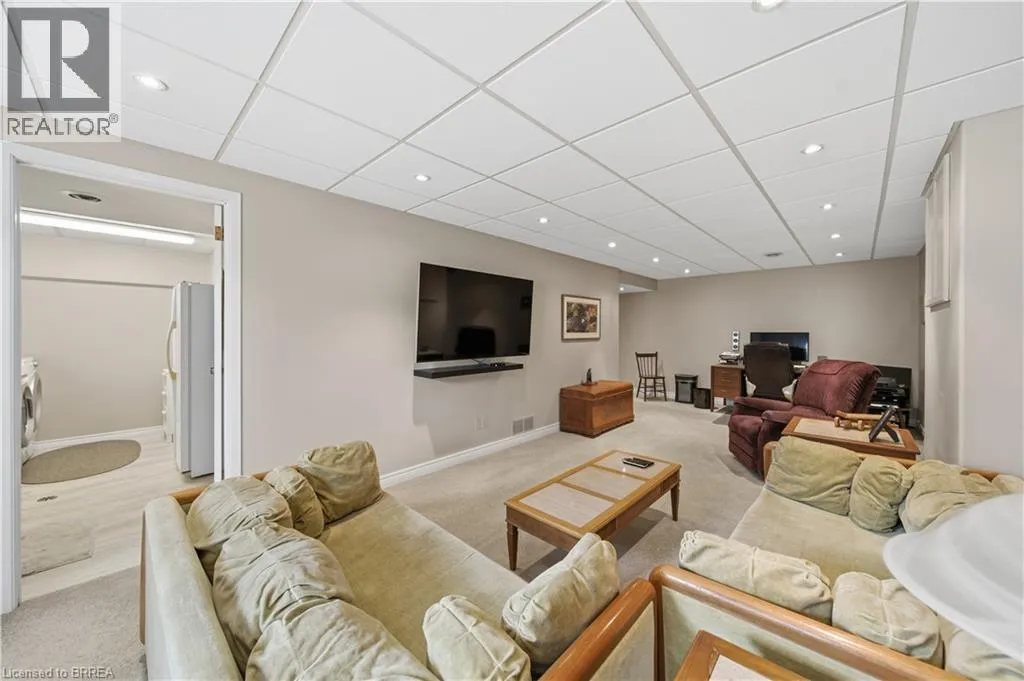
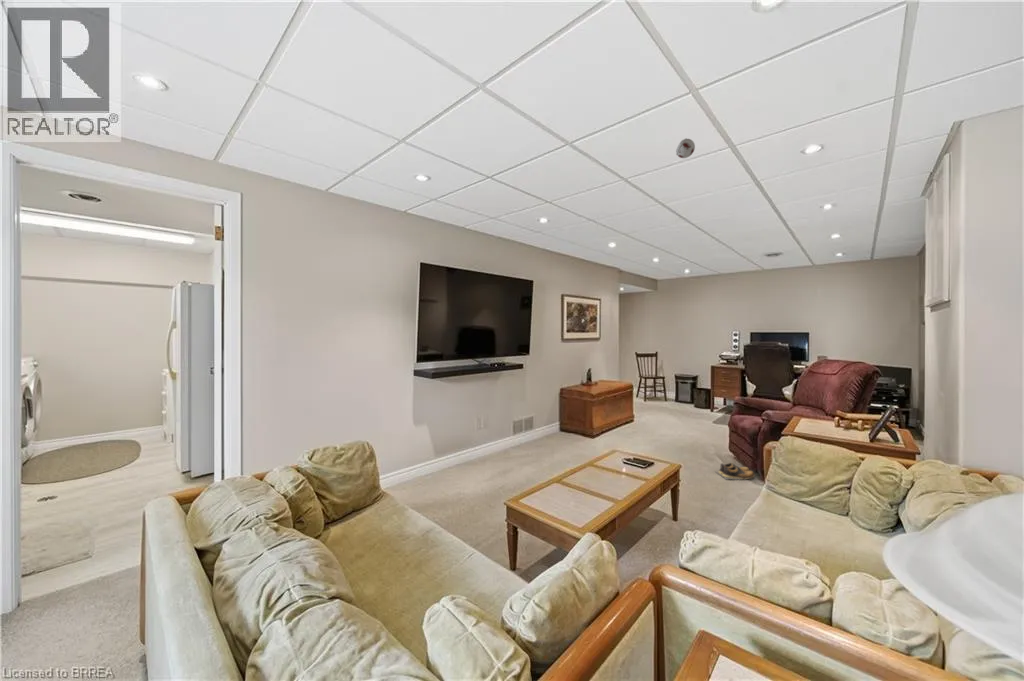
+ smoke detector (685, 148)
+ shoes (735, 469)
